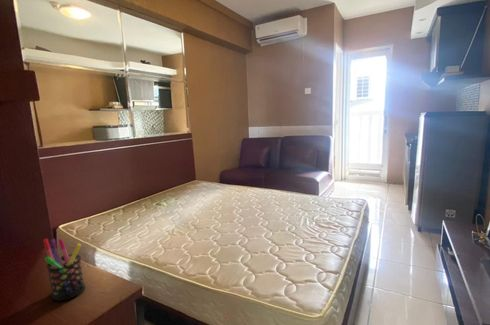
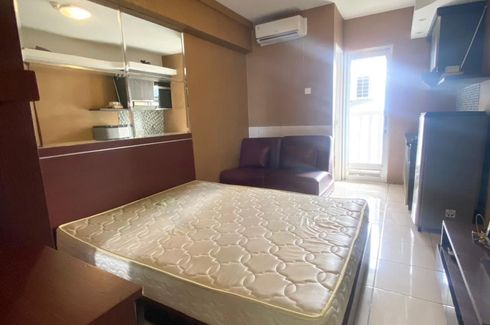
- pen holder (60, 267)
